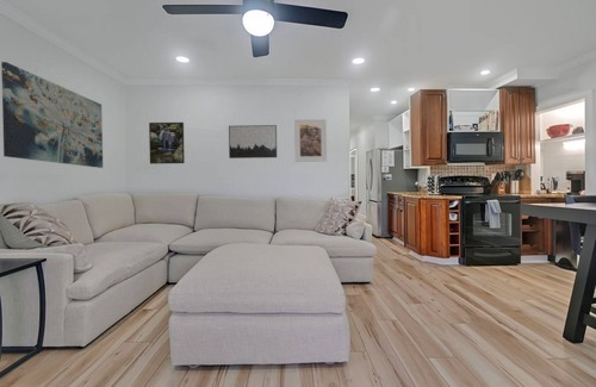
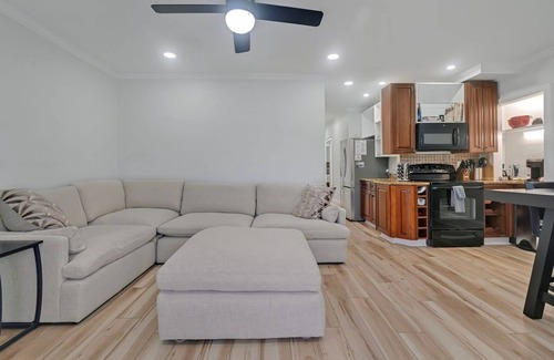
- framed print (166, 143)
- wall art (253, 142)
- wall art (62, 125)
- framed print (310, 141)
